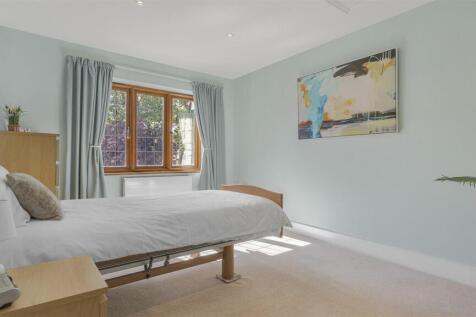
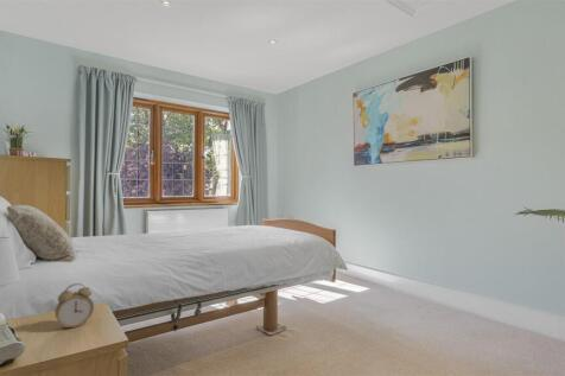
+ alarm clock (75, 305)
